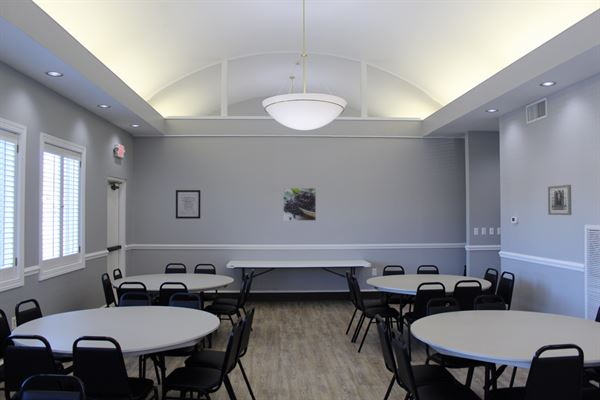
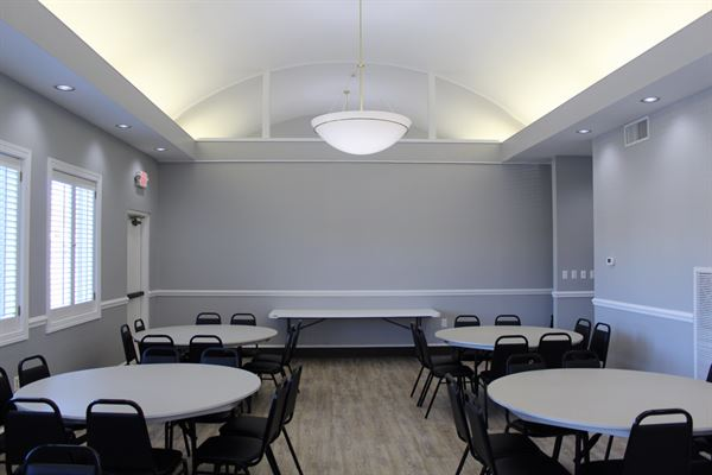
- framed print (299, 204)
- wall art (559, 200)
- wall art (188, 204)
